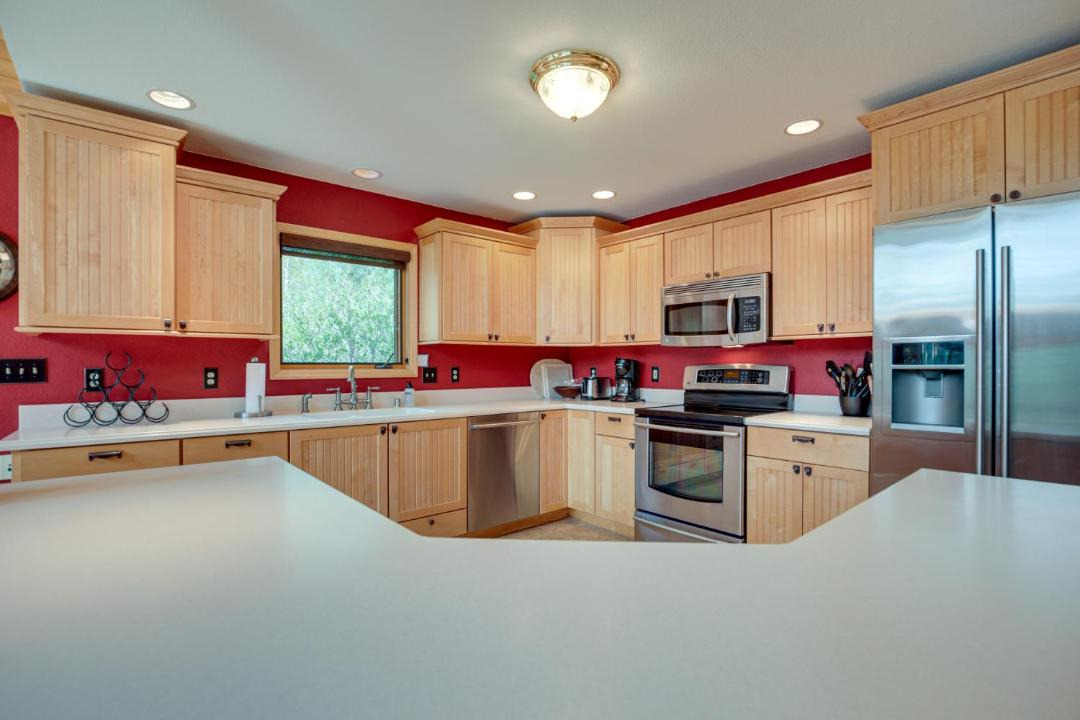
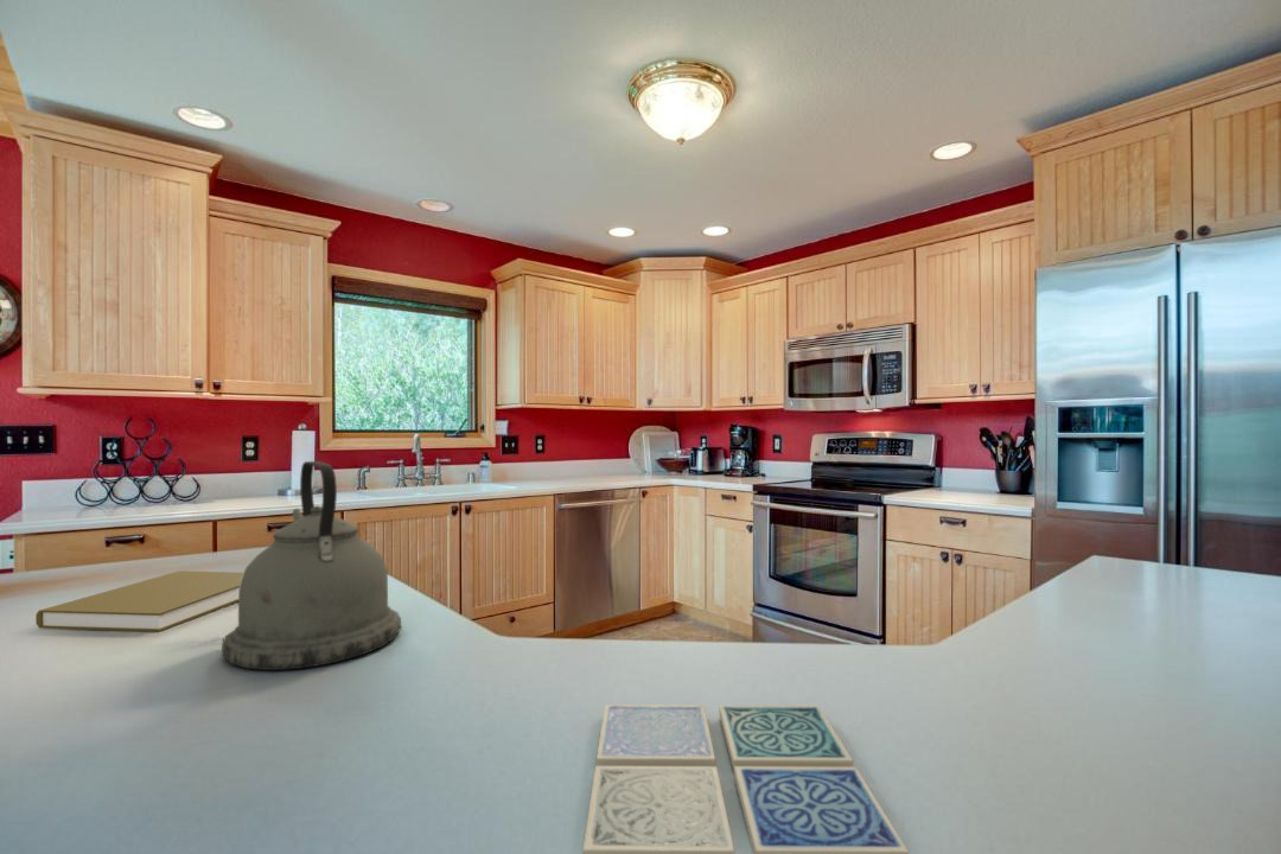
+ kettle (310, 550)
+ drink coaster (732, 765)
+ book (168, 597)
